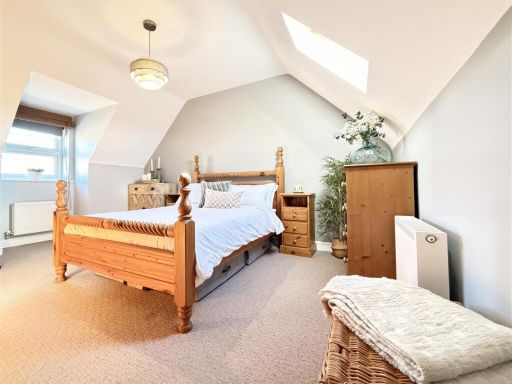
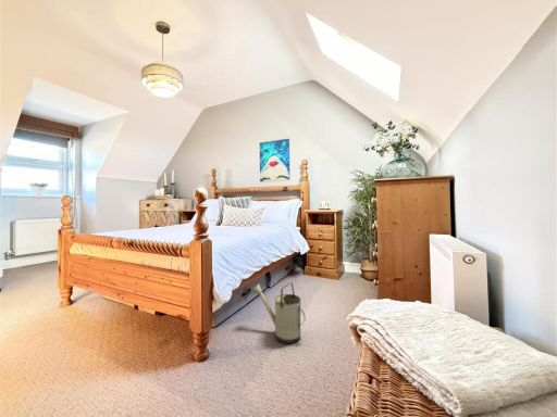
+ wall art (274, 161)
+ watering can (277, 307)
